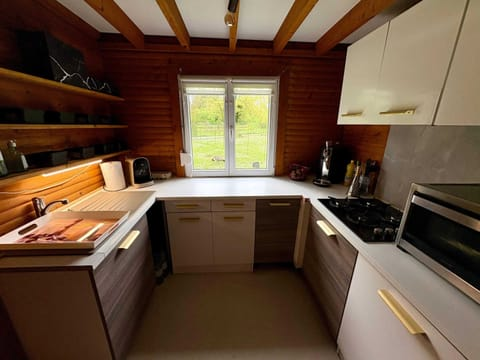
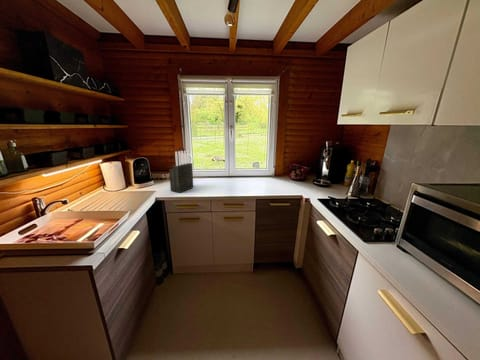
+ knife block (180, 170)
